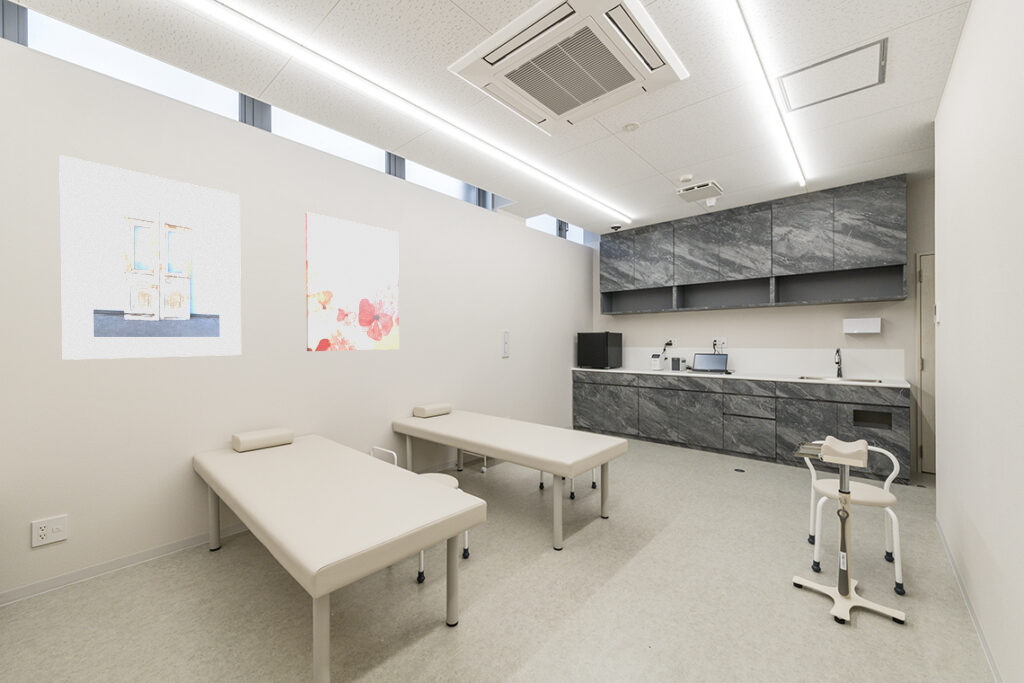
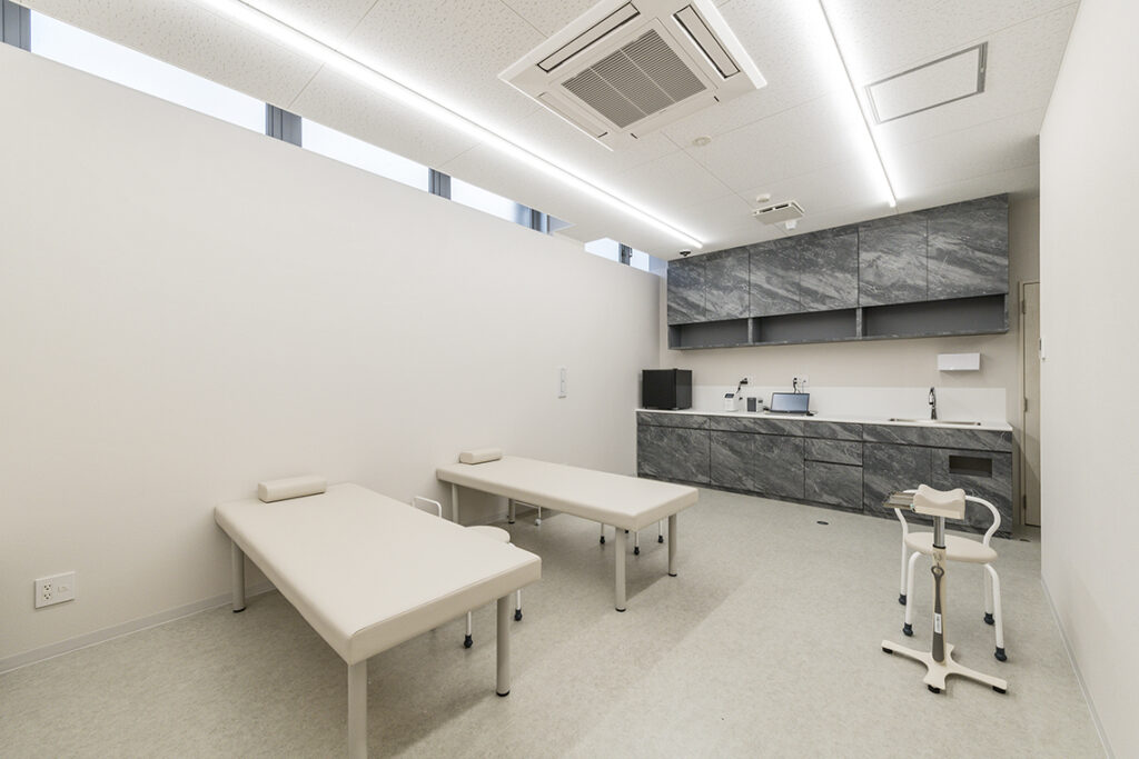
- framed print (161, 267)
- wall art (356, 286)
